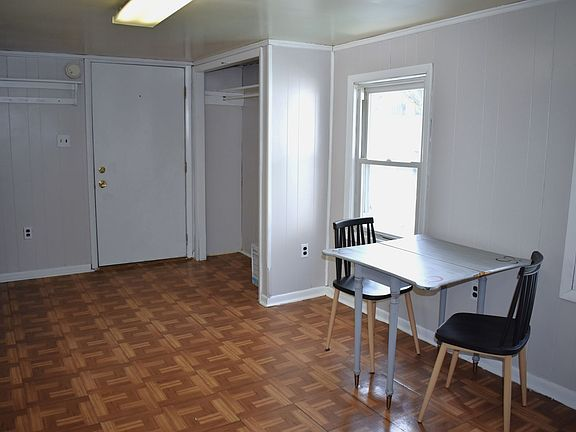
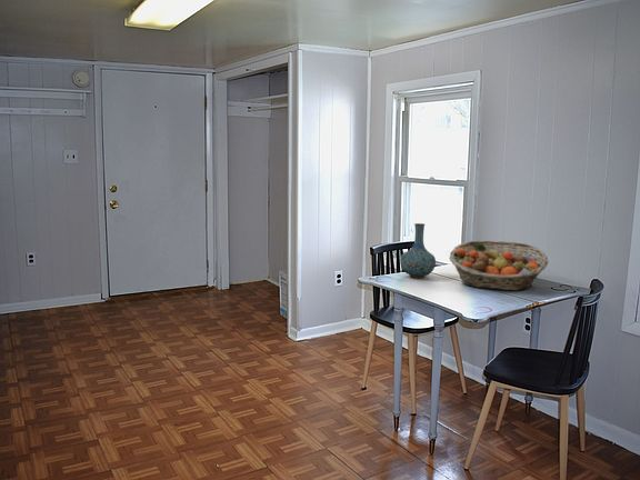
+ vase (418, 250)
+ fruit basket (497, 264)
